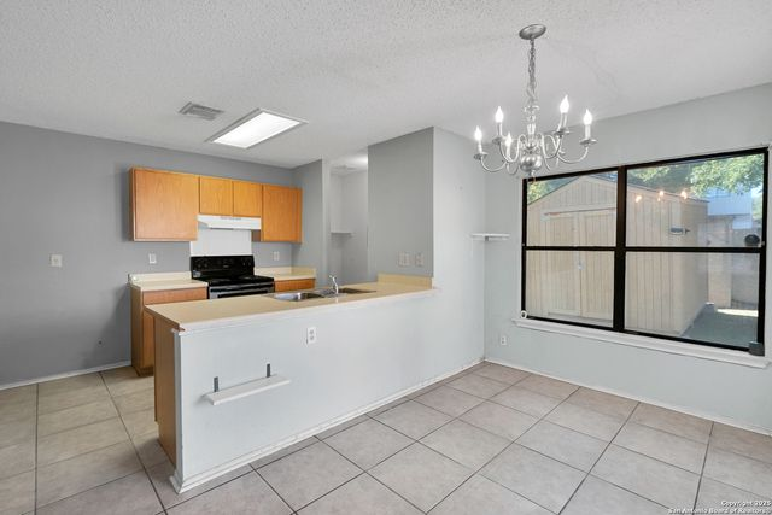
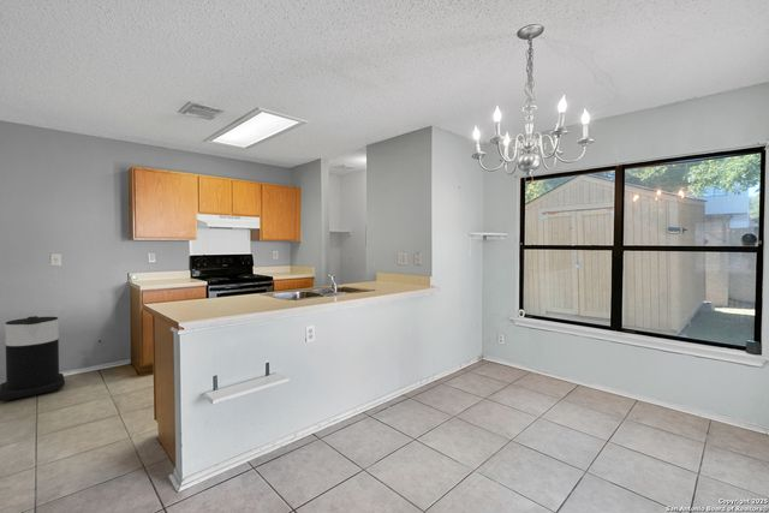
+ trash can (29, 354)
